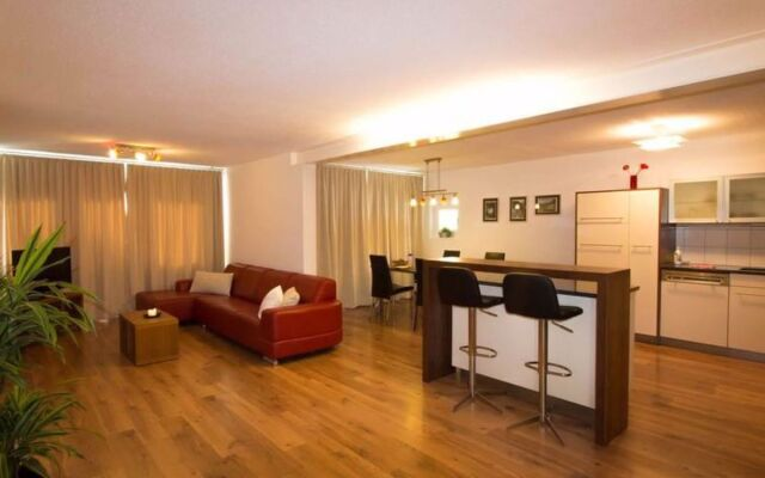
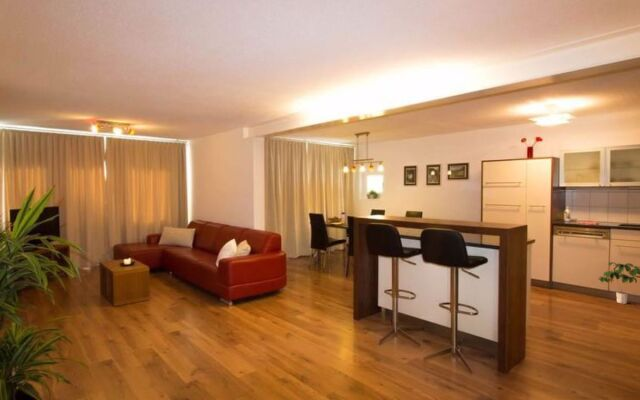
+ potted plant (621, 283)
